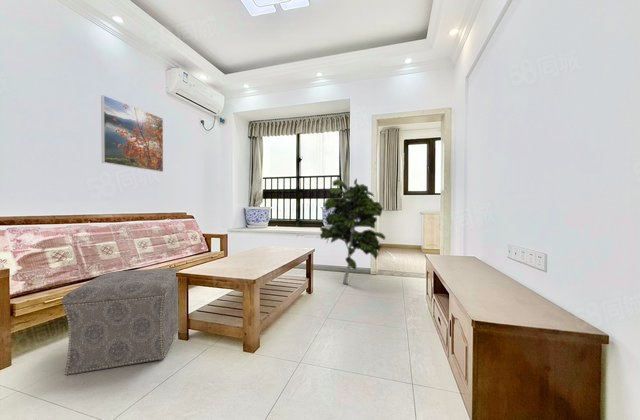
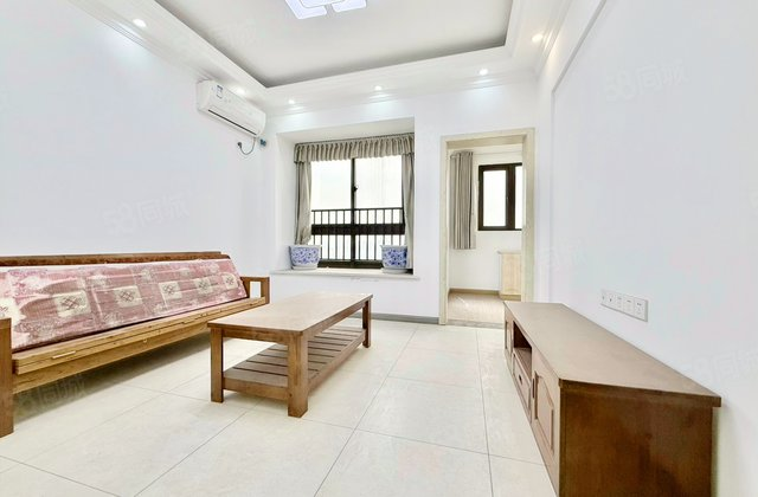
- ottoman (132, 311)
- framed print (135, 138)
- indoor plant (351, 231)
